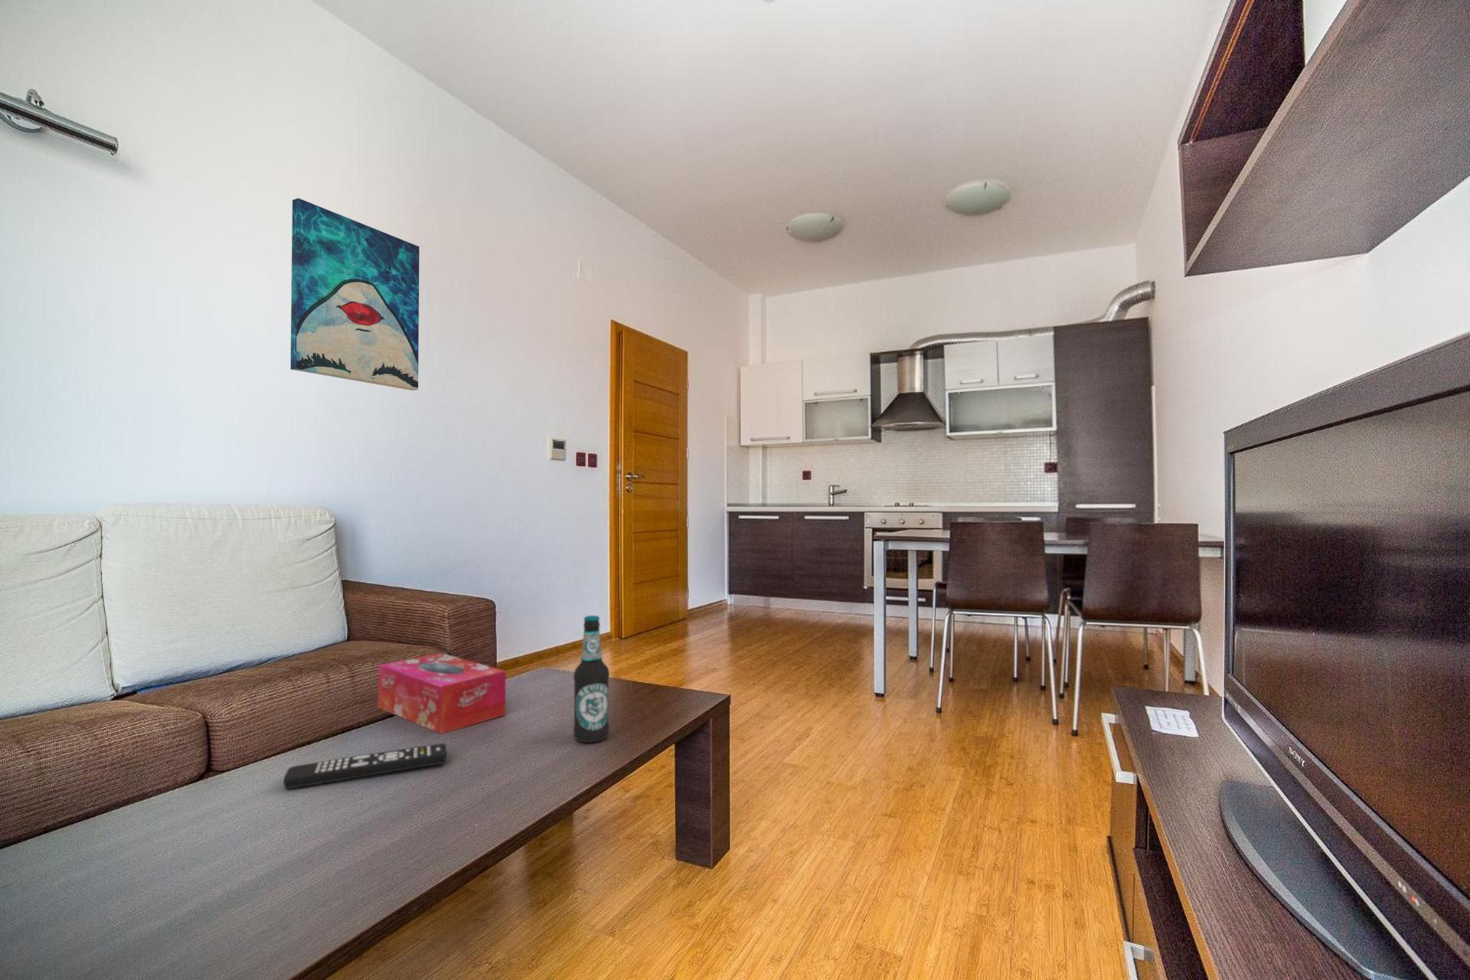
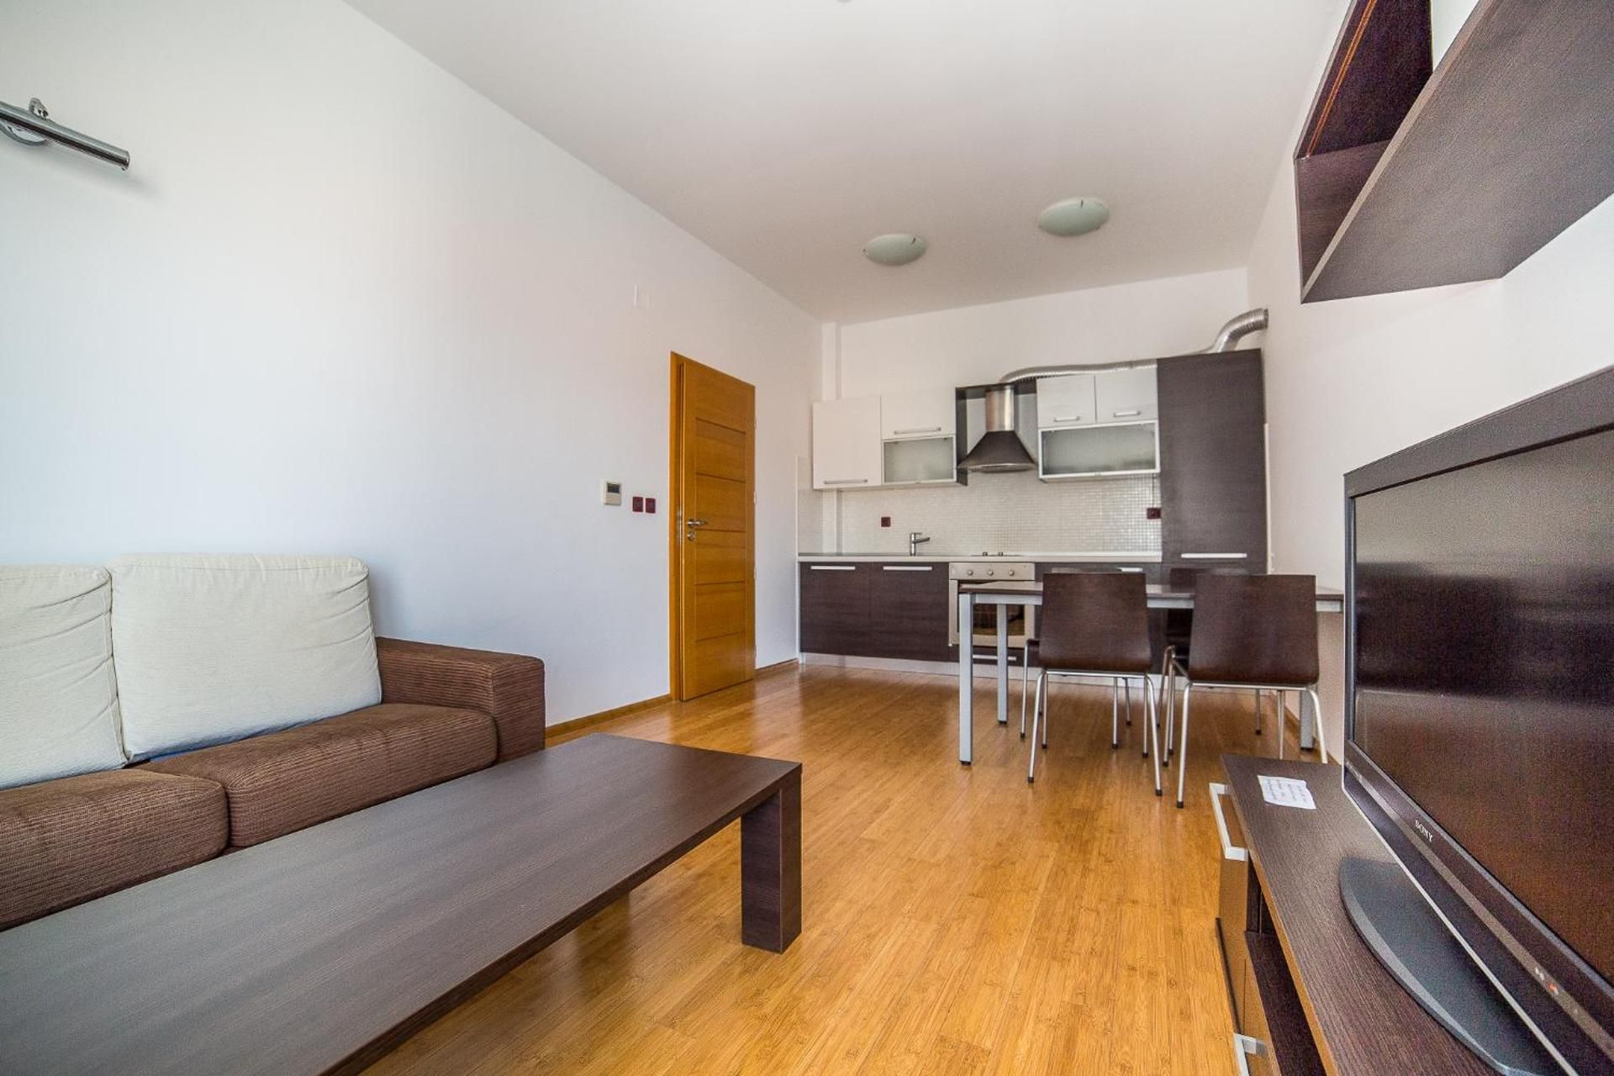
- wall art (360, 302)
- remote control (370, 765)
- bottle (591, 677)
- tissue box (440, 689)
